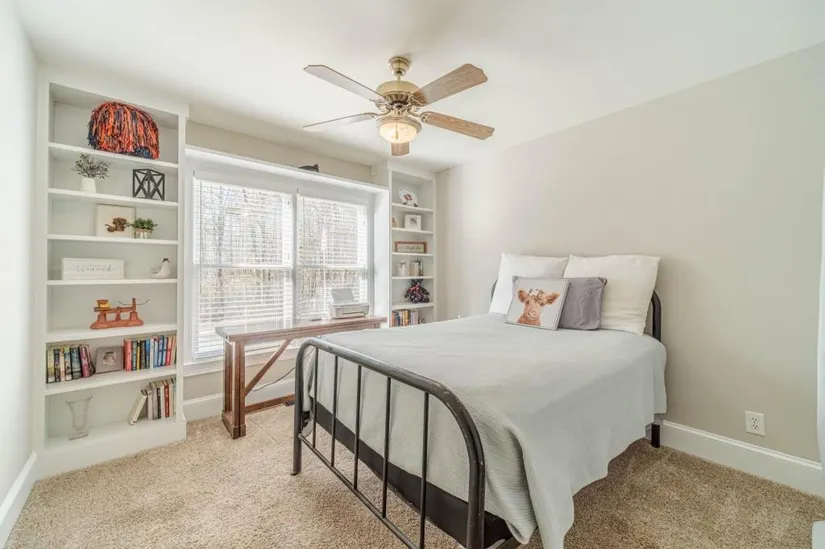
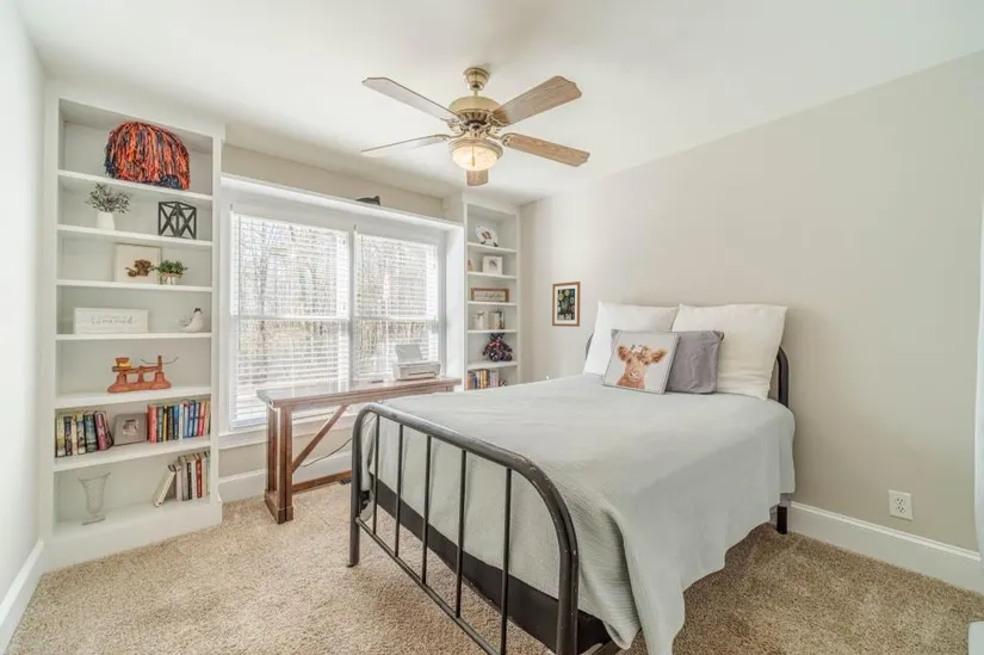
+ wall art (565, 304)
